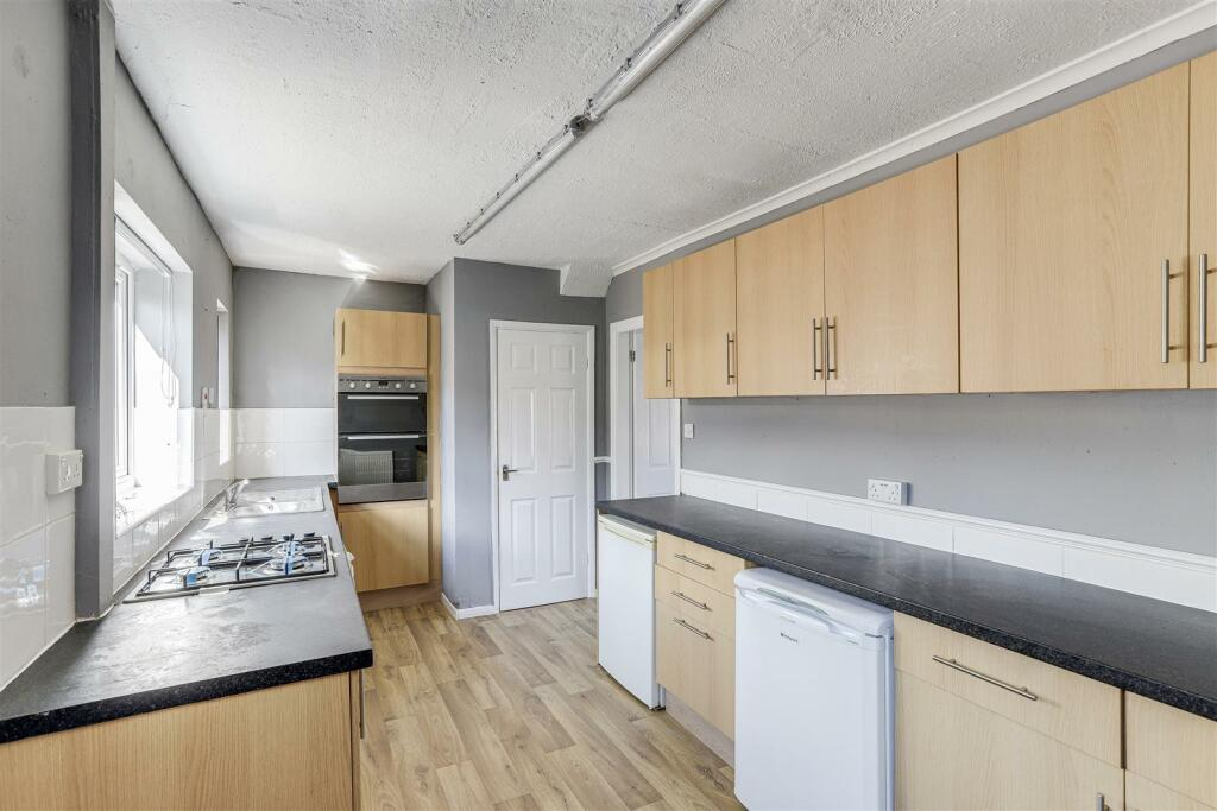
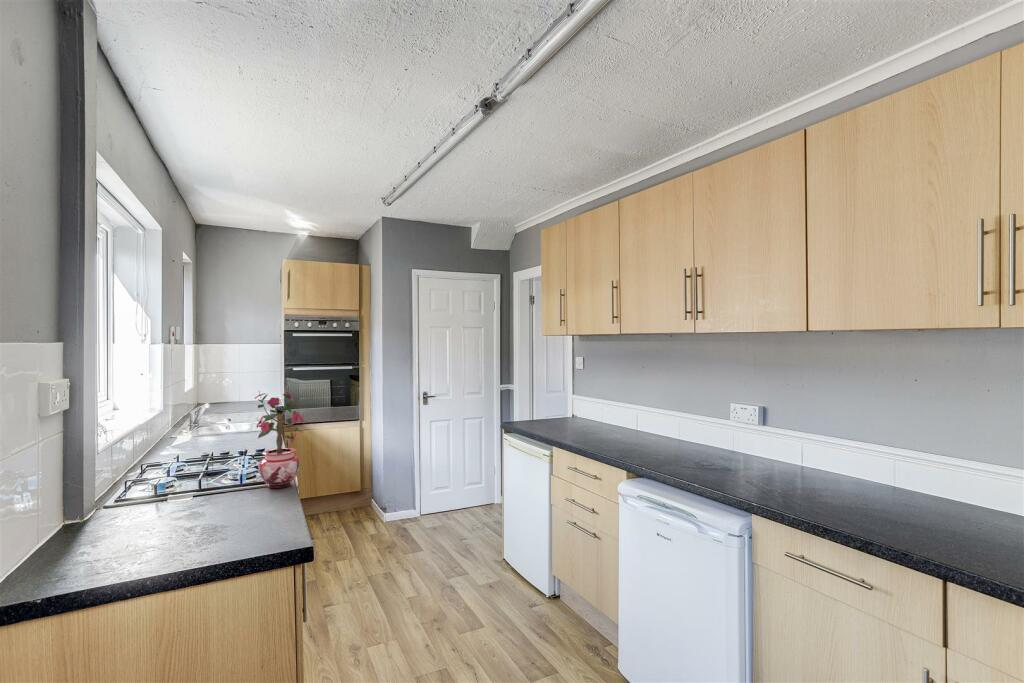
+ potted plant (280, 436)
